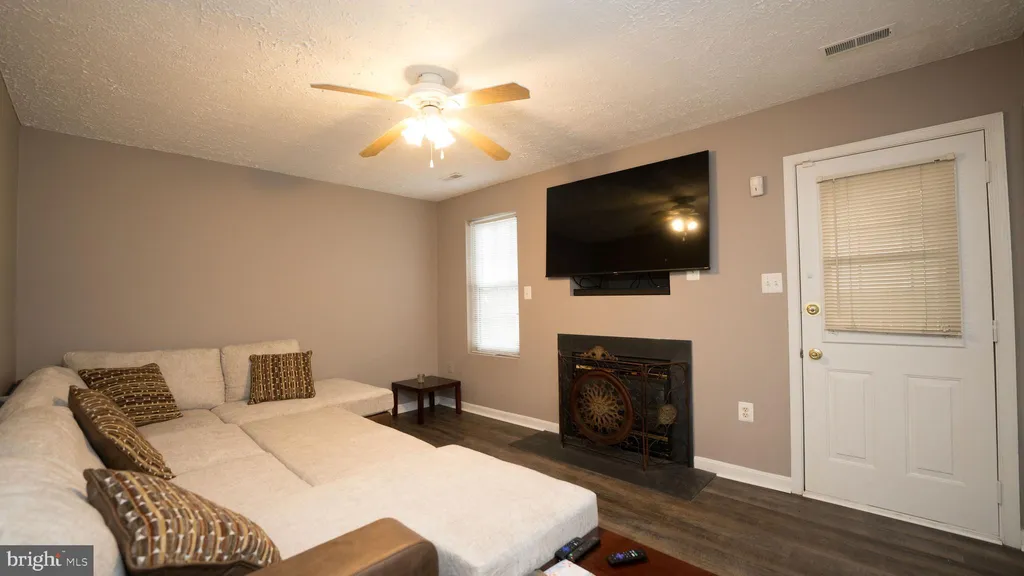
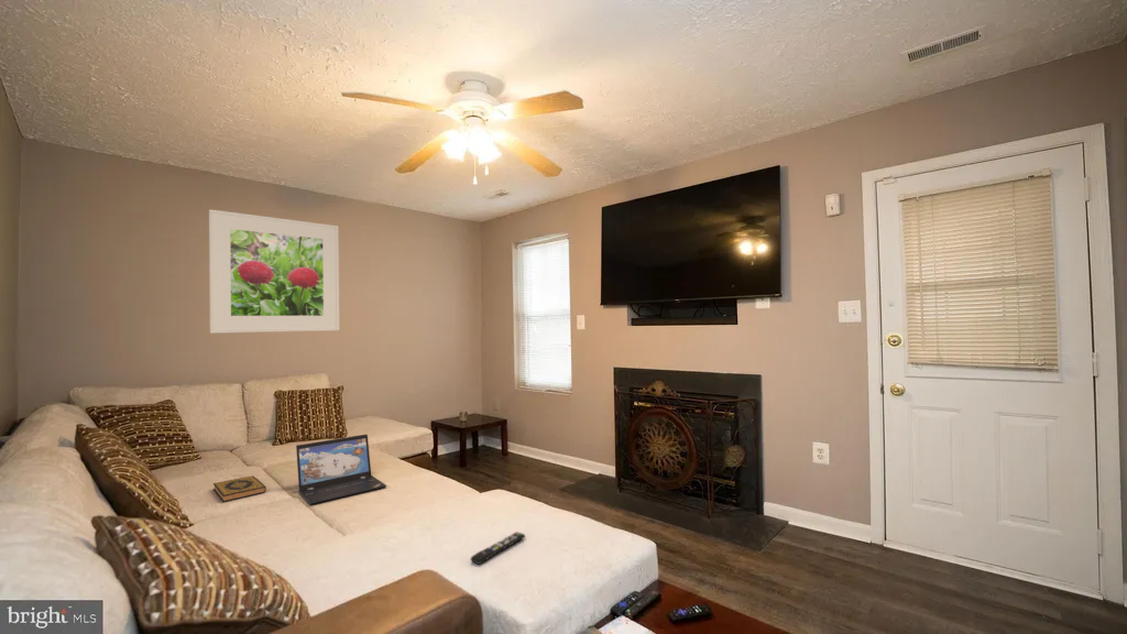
+ hardback book (239, 488)
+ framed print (280, 274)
+ laptop (341, 466)
+ remote control (499, 546)
